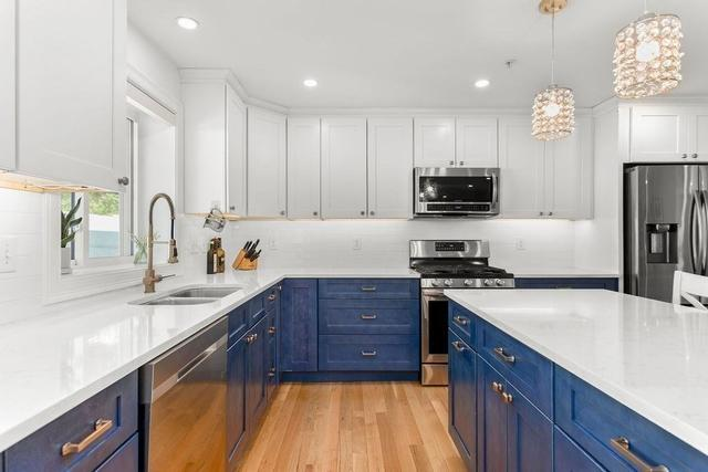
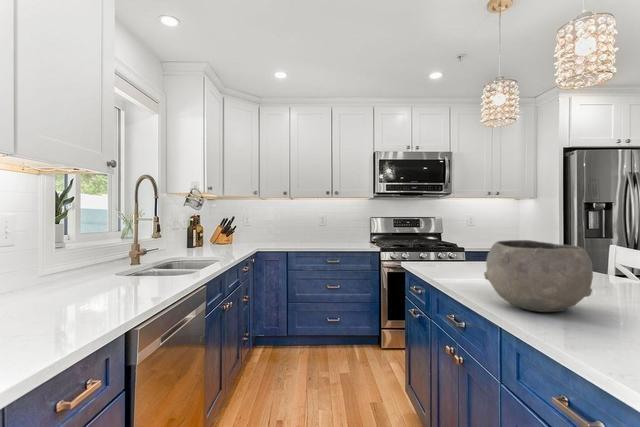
+ bowl (537, 275)
